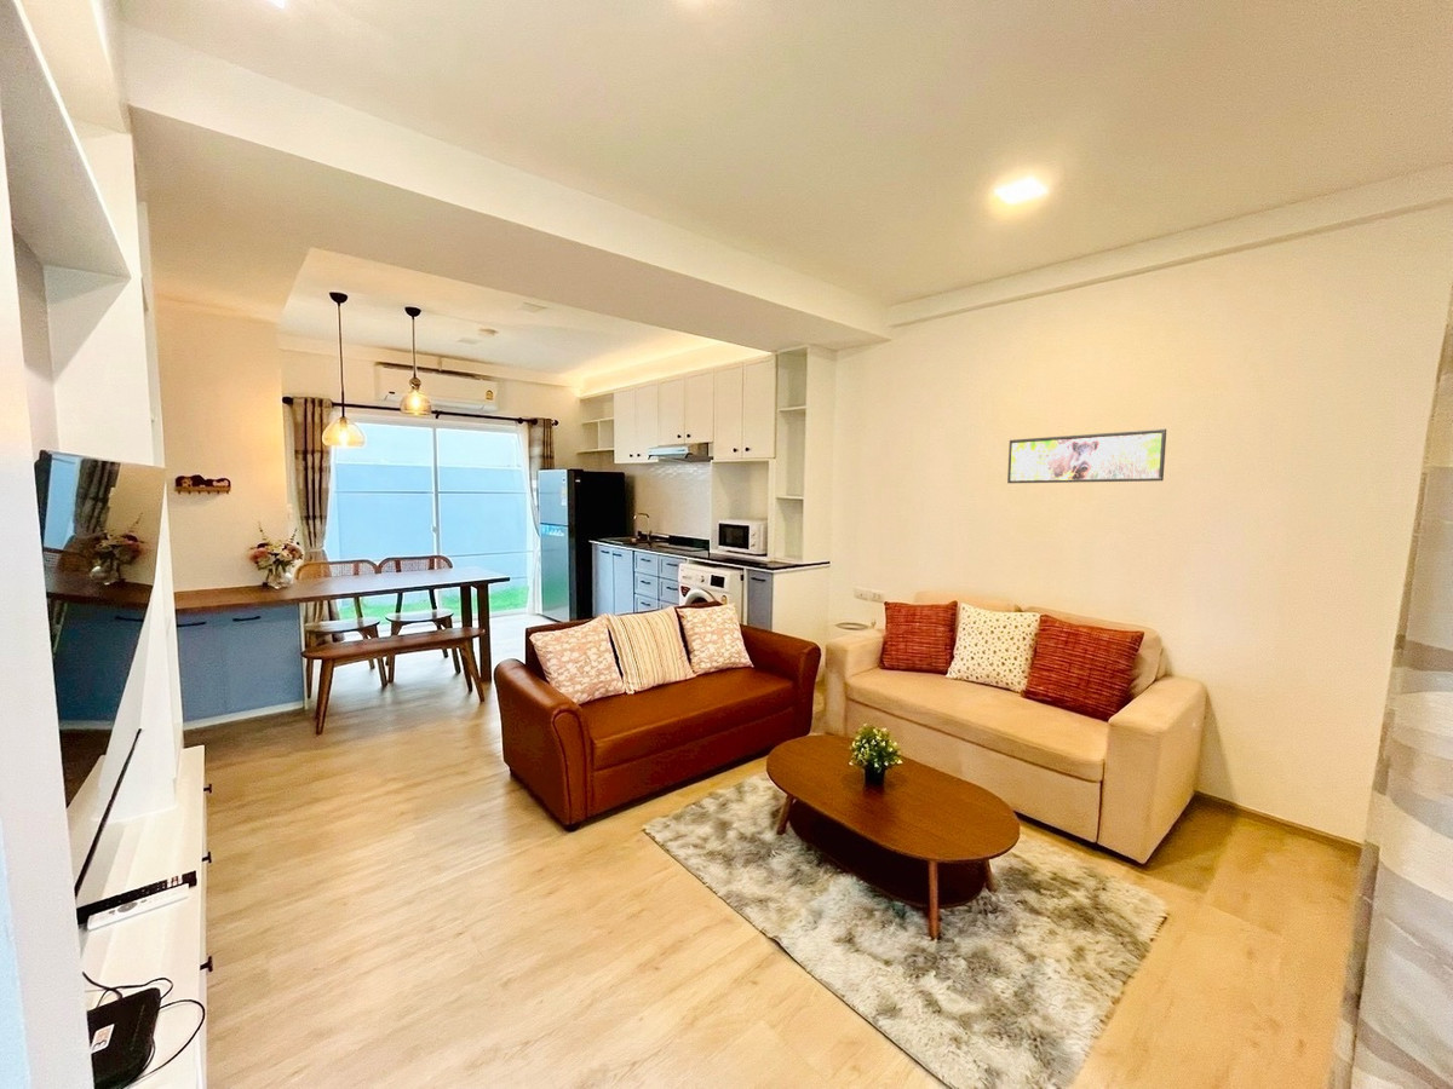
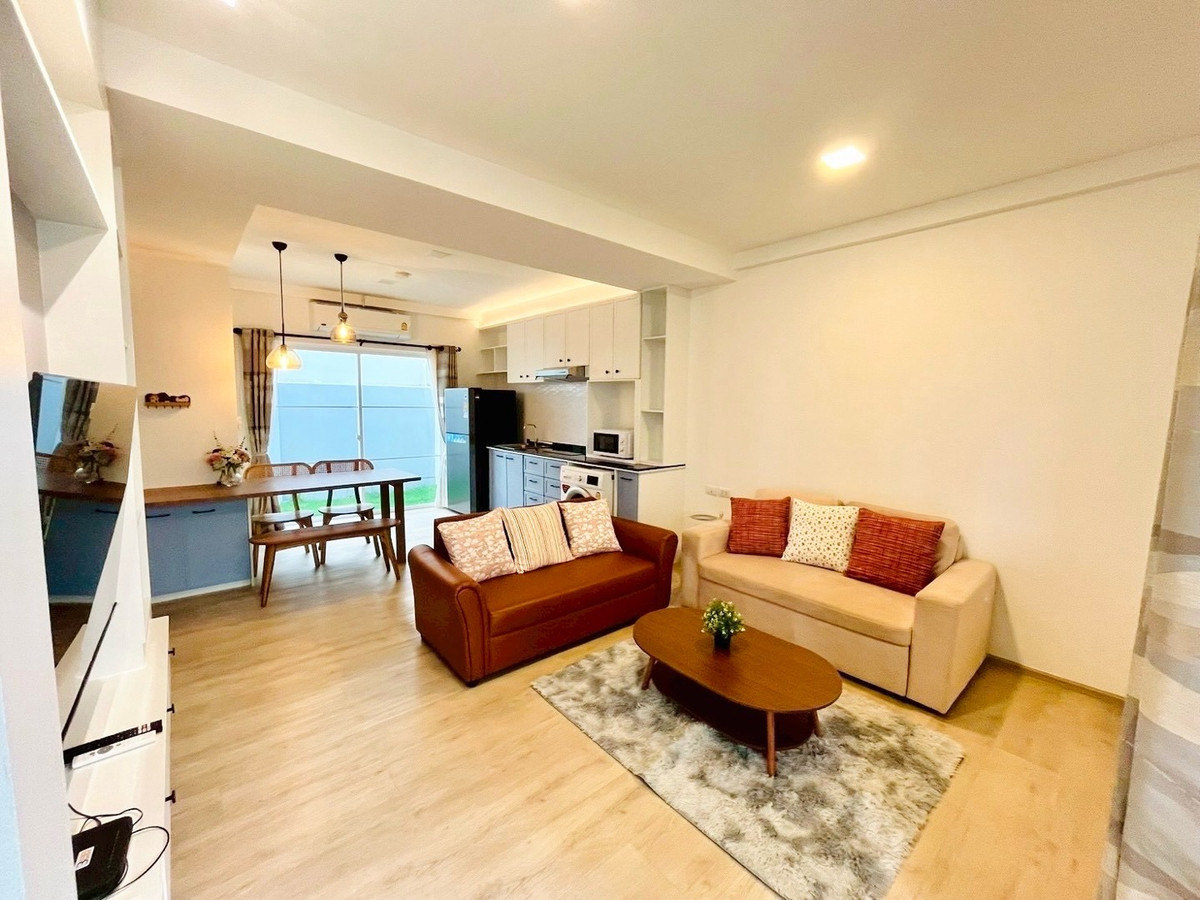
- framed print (1079, 459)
